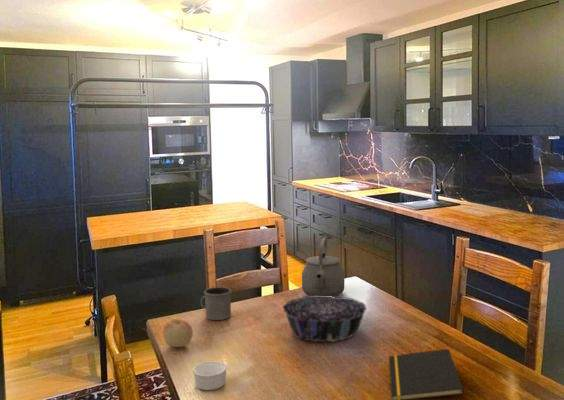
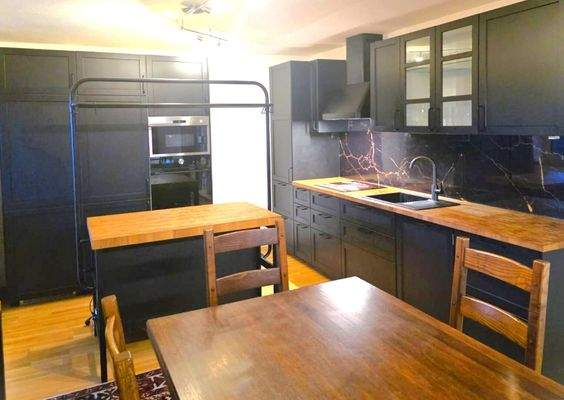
- mug (215, 303)
- decorative bowl (324, 318)
- ramekin (210, 375)
- tea kettle (322, 269)
- apple (178, 333)
- notepad (422, 373)
